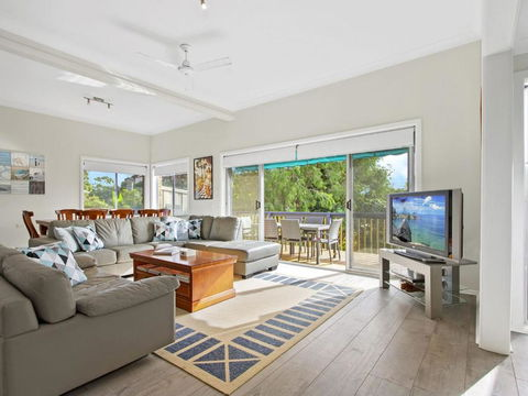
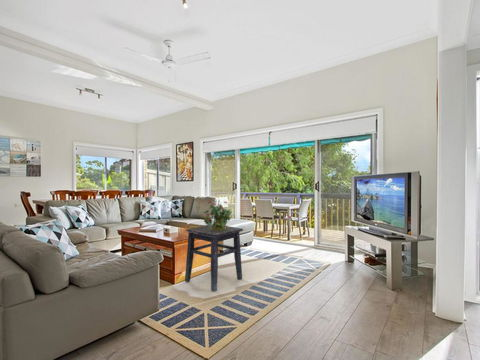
+ potted plant (219, 215)
+ side table (214, 254)
